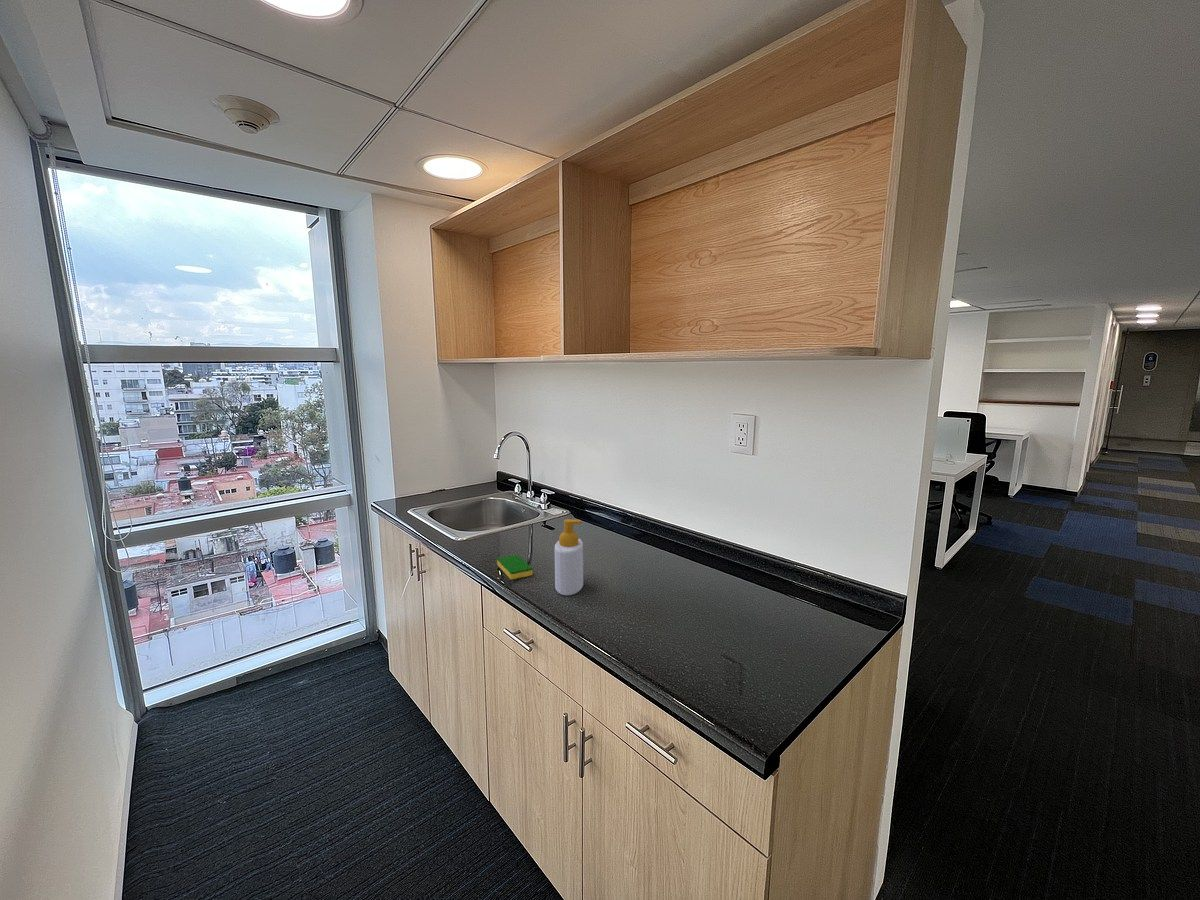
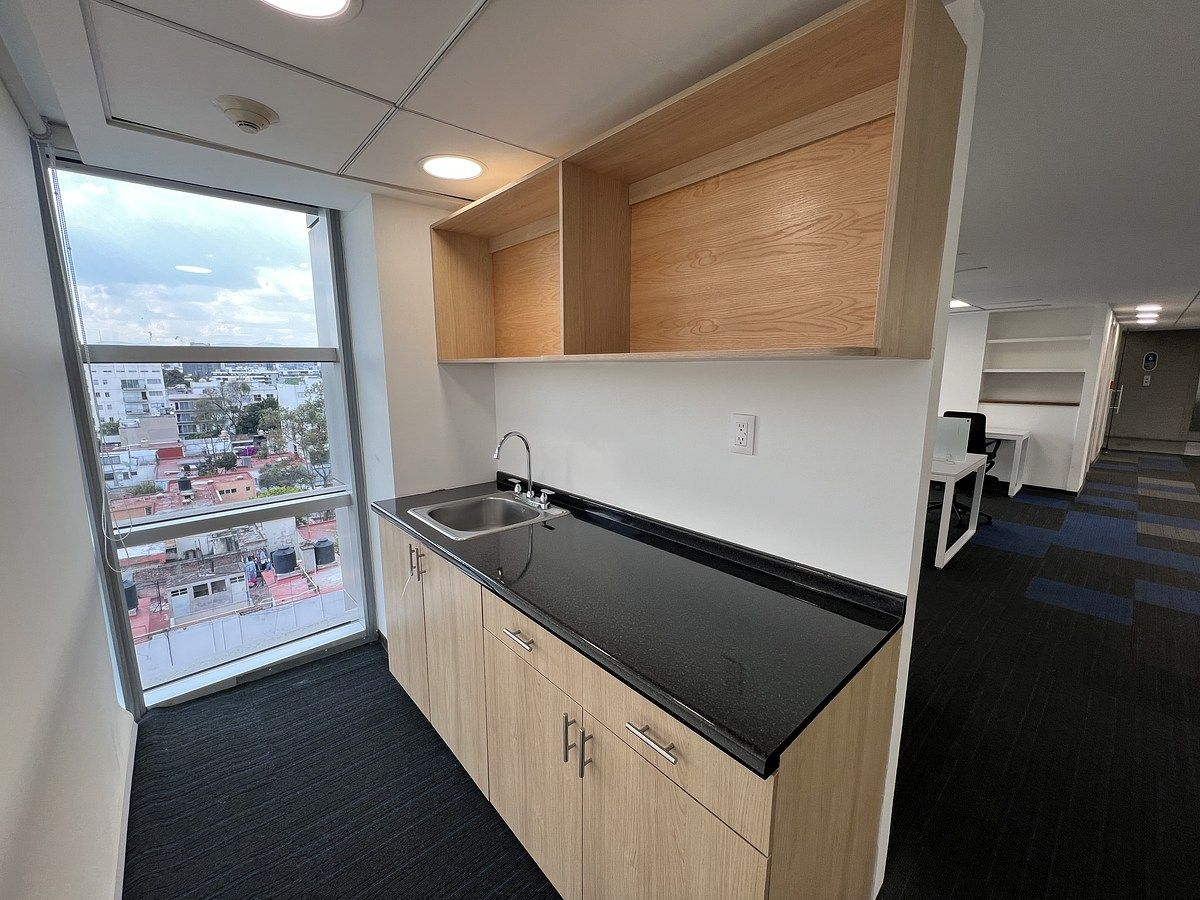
- soap bottle (569, 553)
- dish sponge (514, 566)
